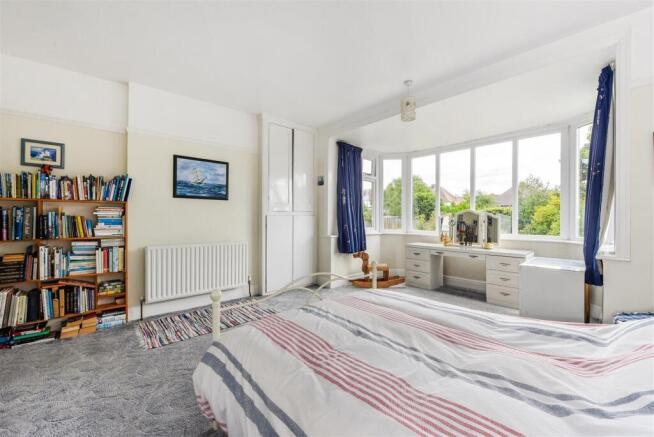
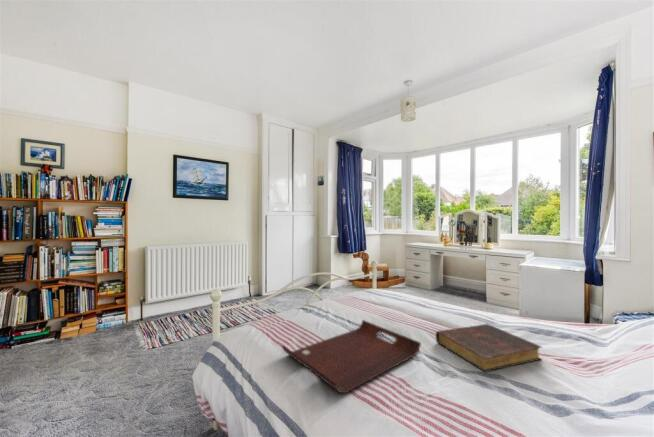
+ serving tray (352, 349)
+ book (485, 344)
